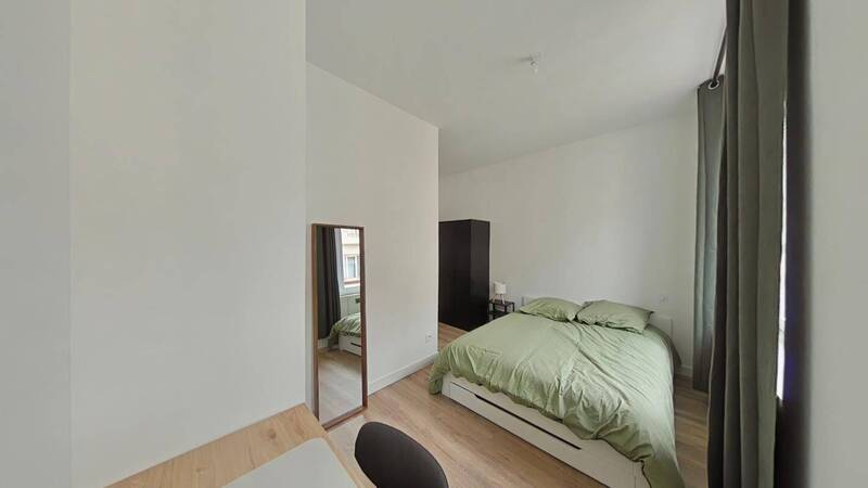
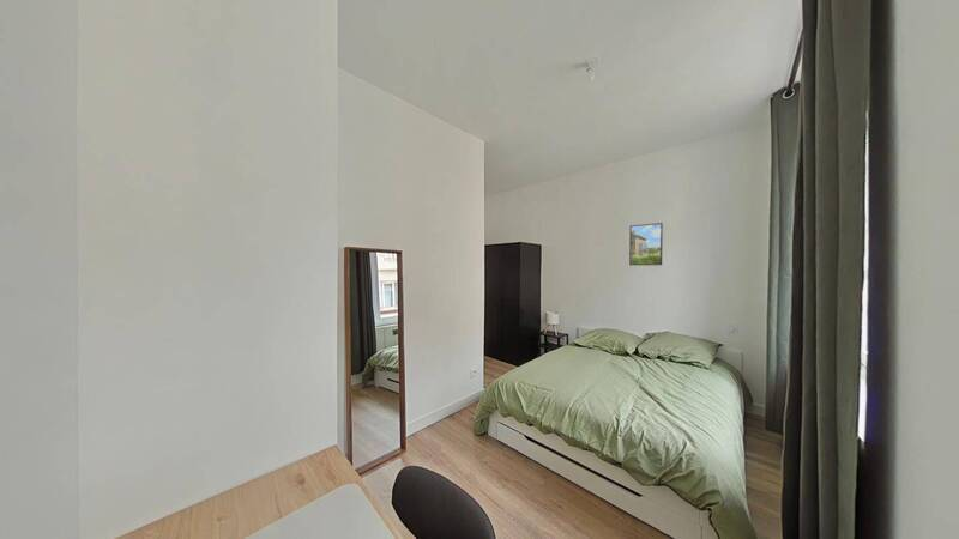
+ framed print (645, 244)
